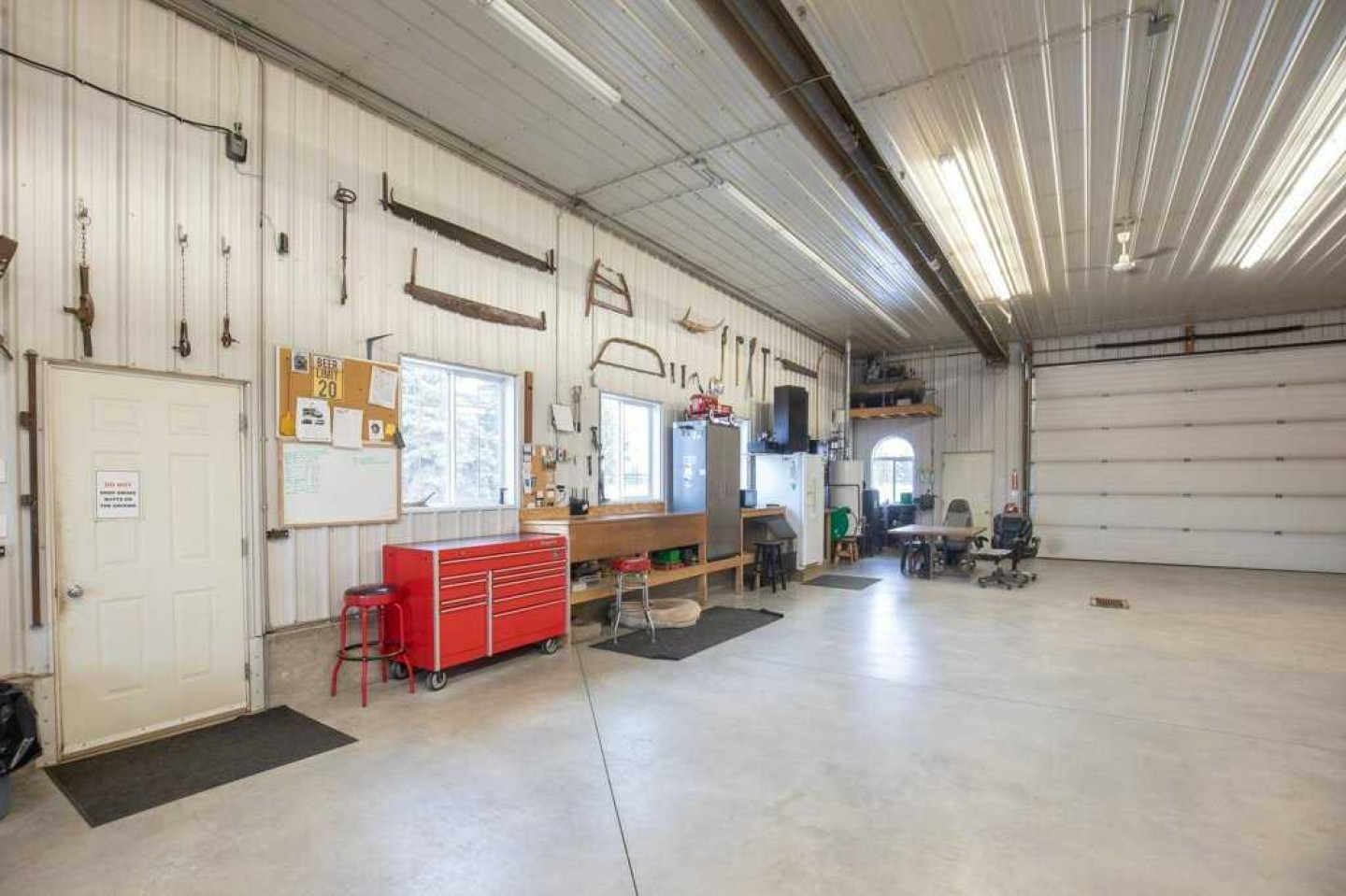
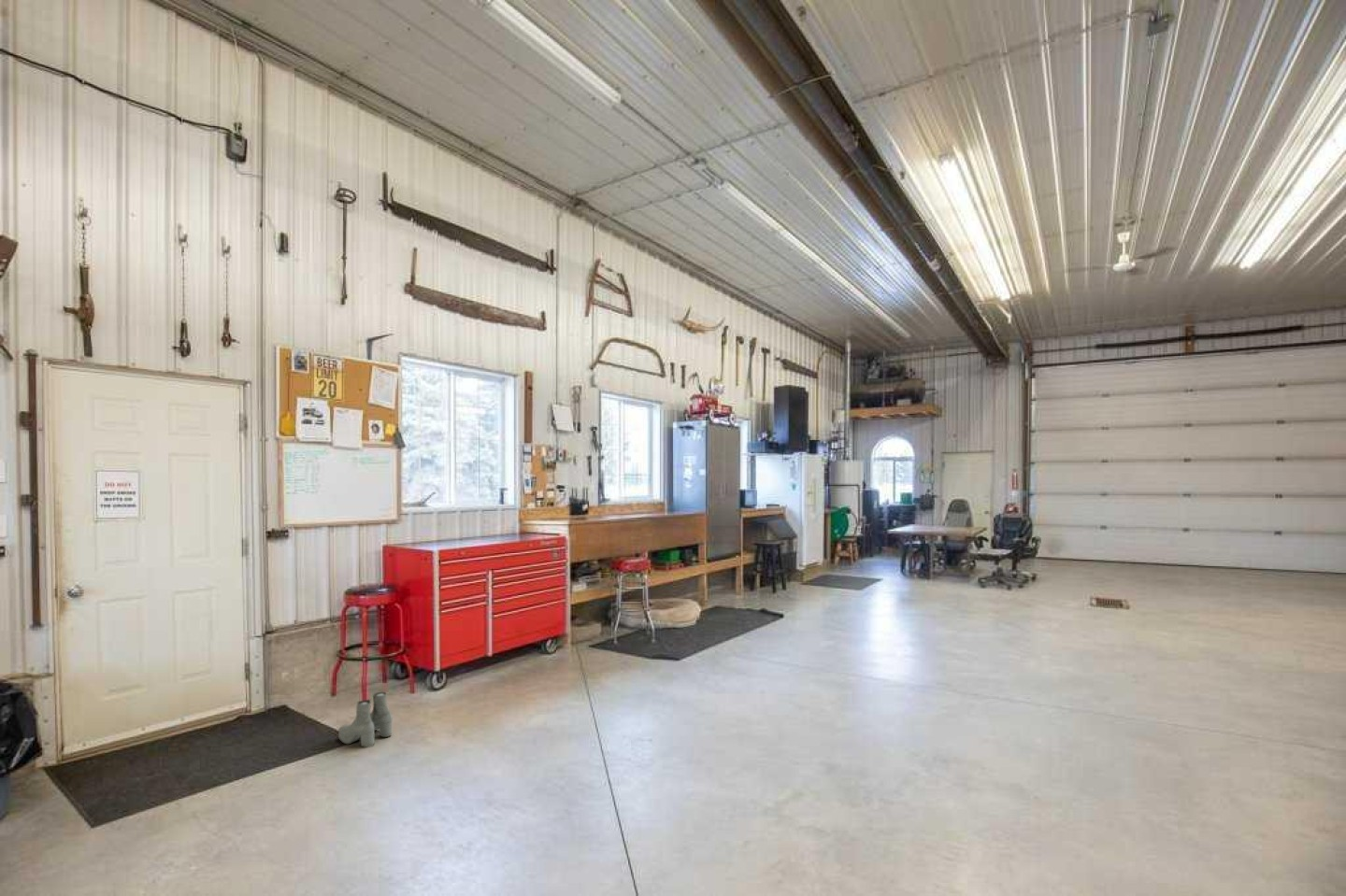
+ boots (365, 716)
